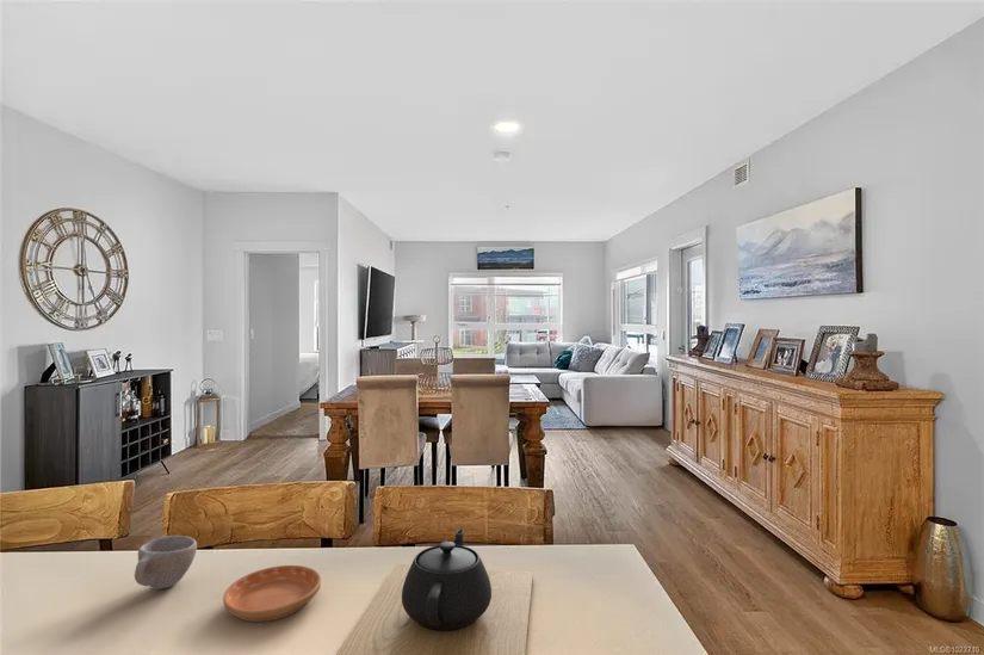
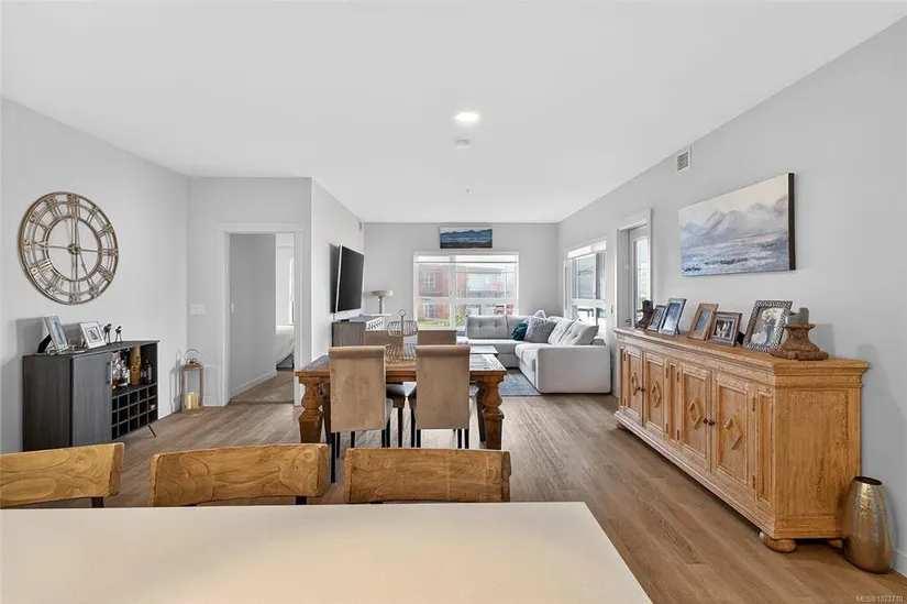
- saucer (273, 593)
- teapot (447, 577)
- cup (162, 567)
